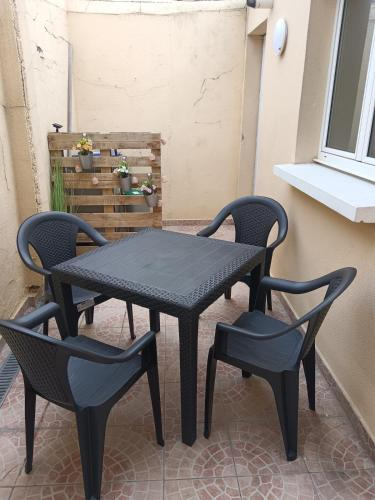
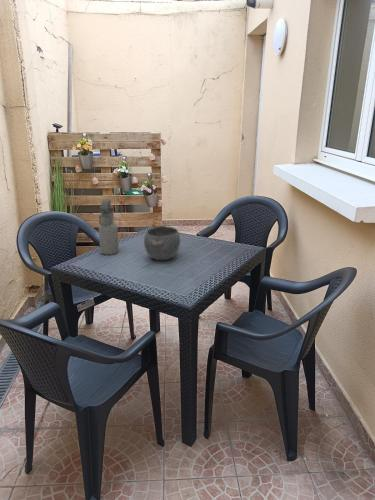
+ water bottle (107, 227)
+ bowl (162, 243)
